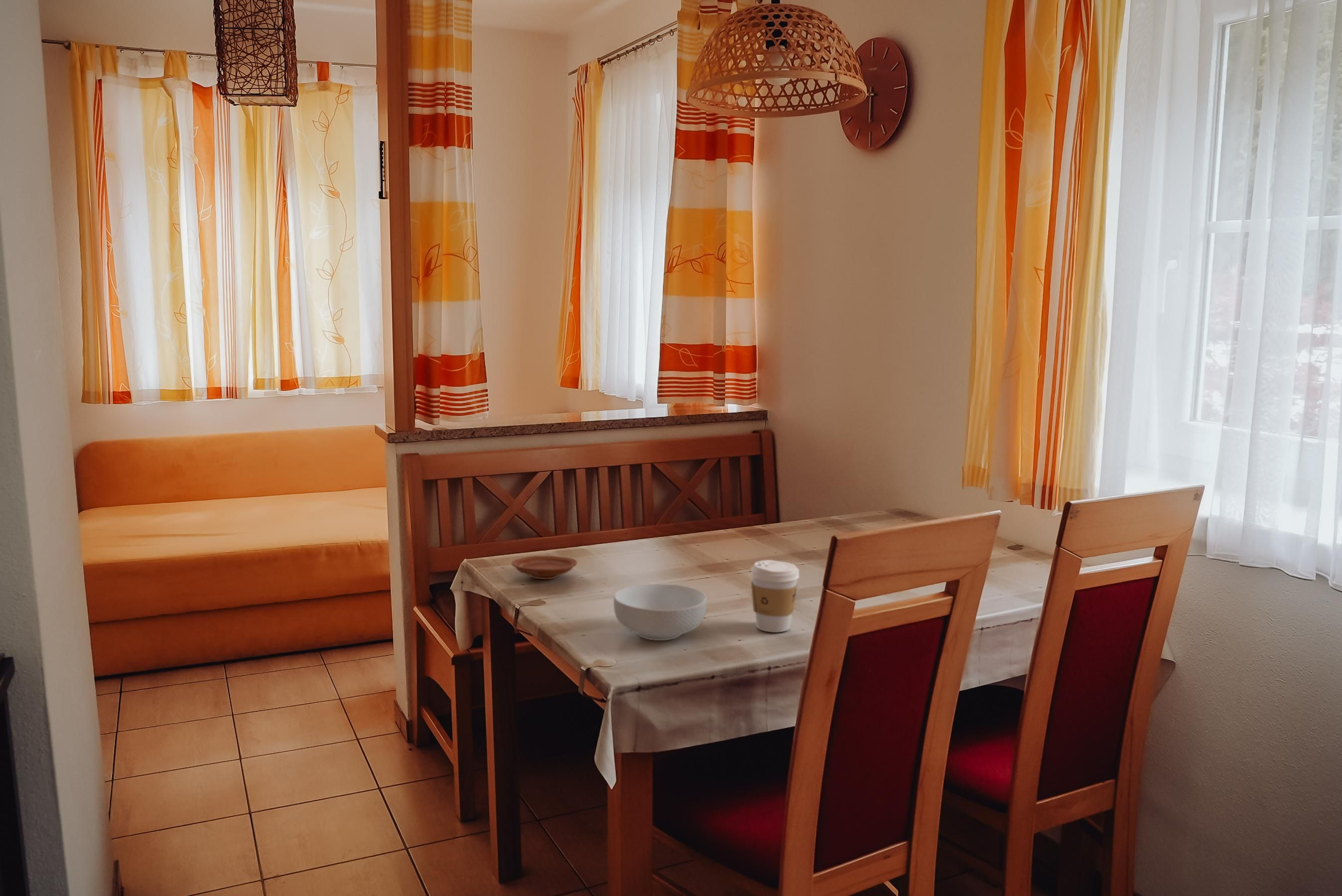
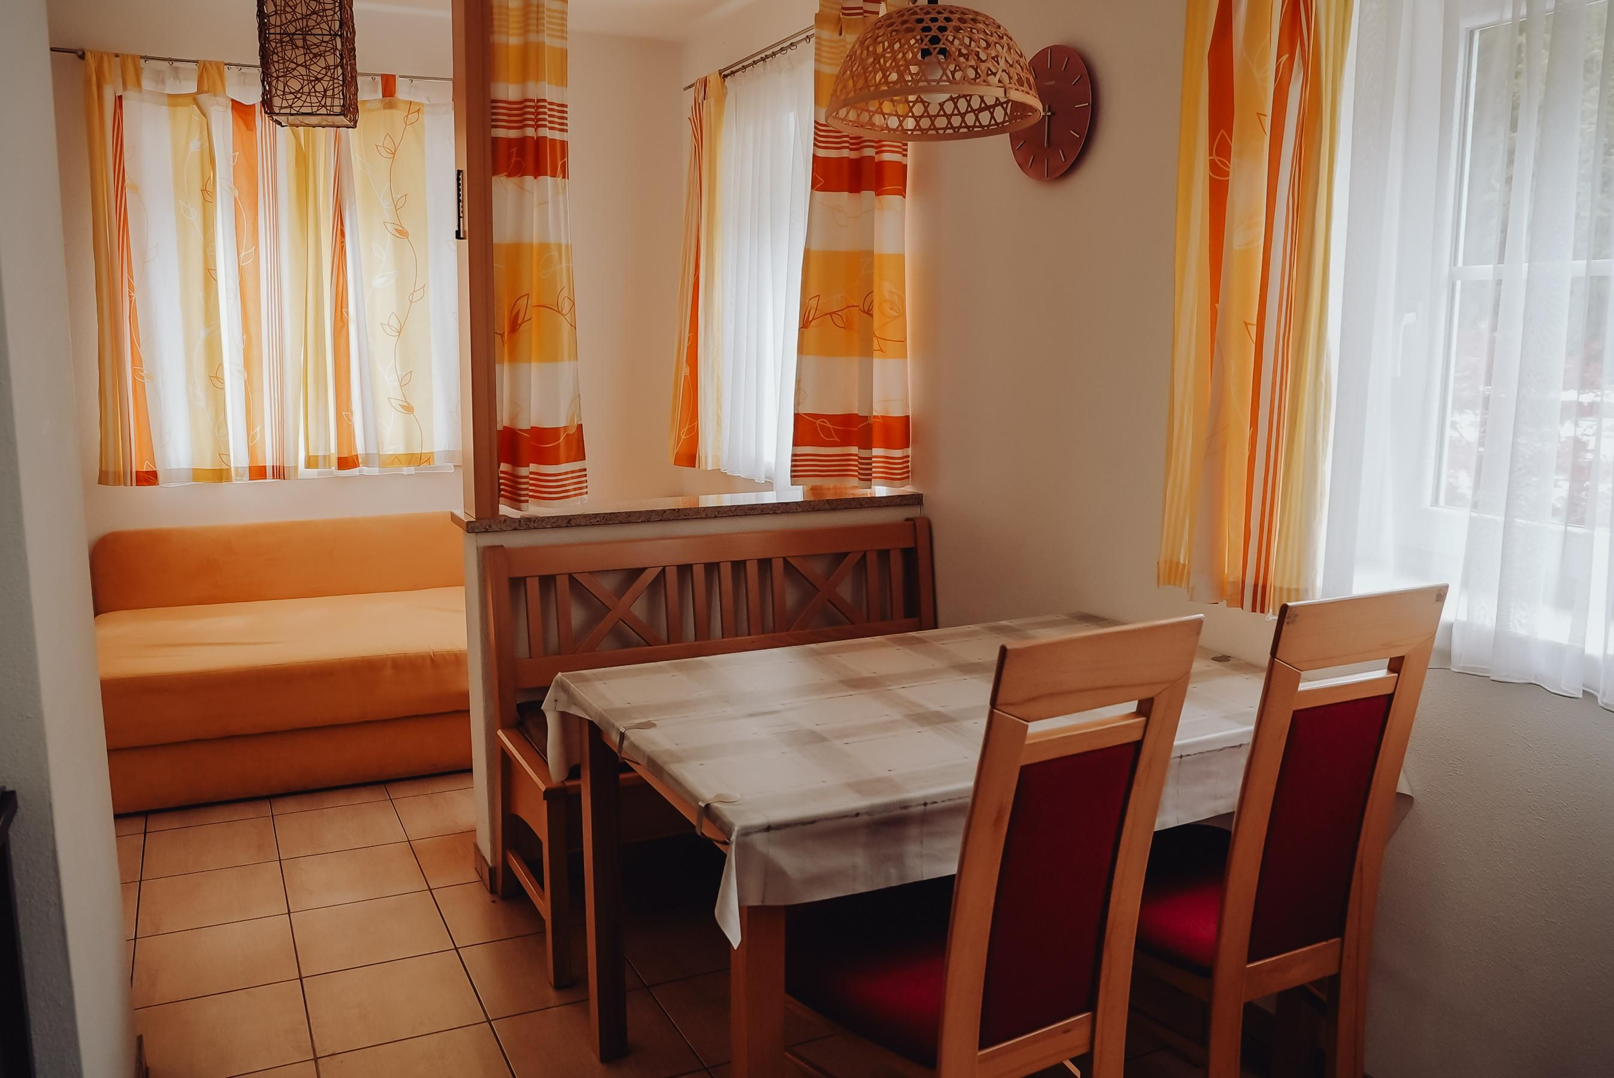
- plate (544, 568)
- cereal bowl (660, 614)
- coffee cup (774, 595)
